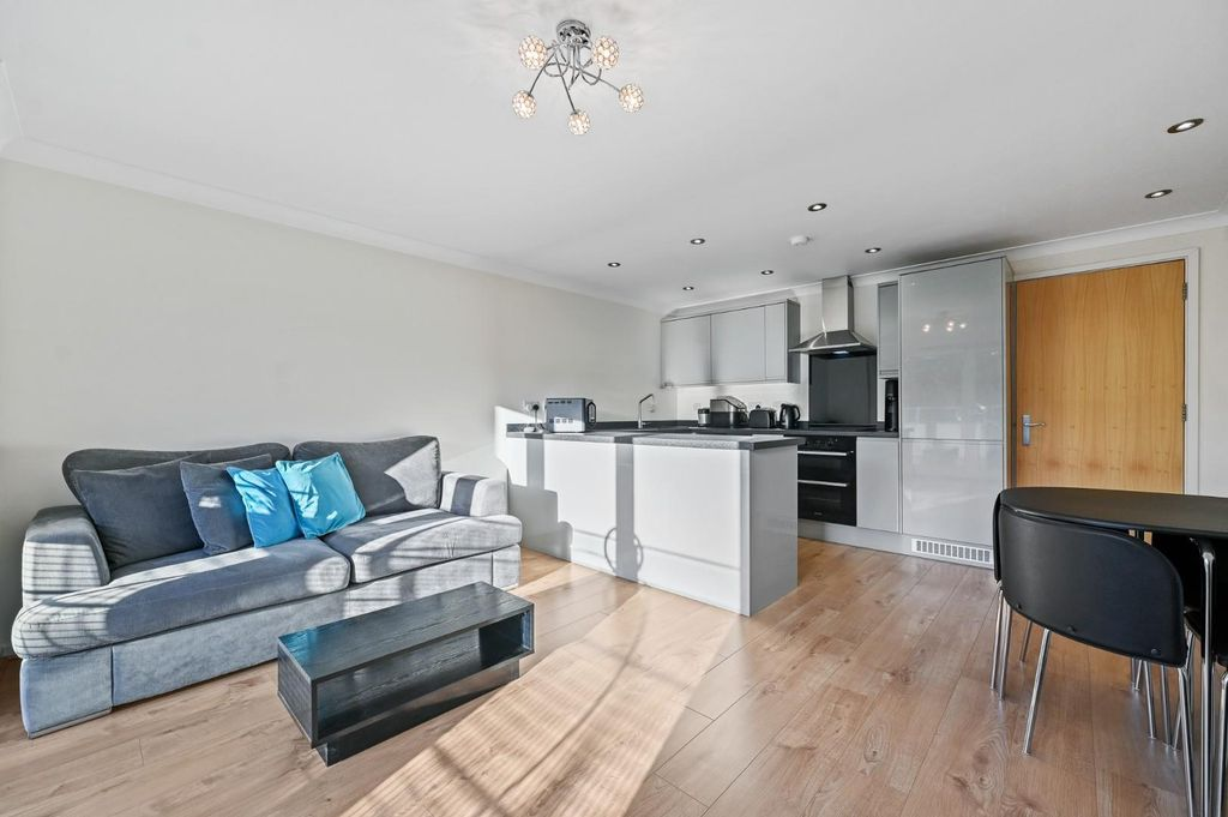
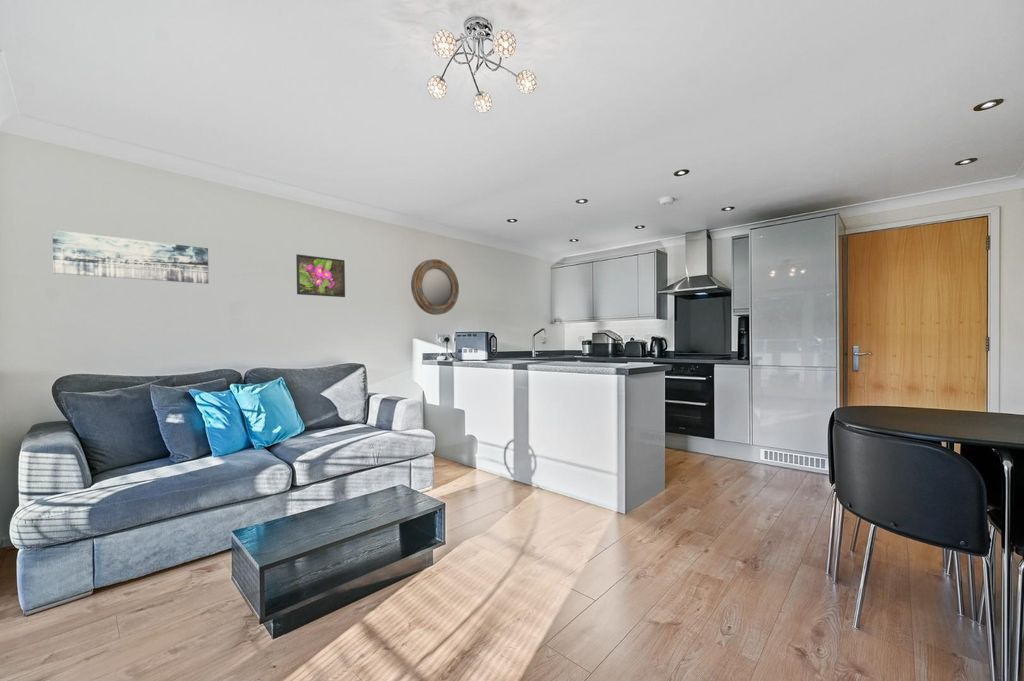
+ wall art (138, 259)
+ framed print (321, 276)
+ home mirror (436, 287)
